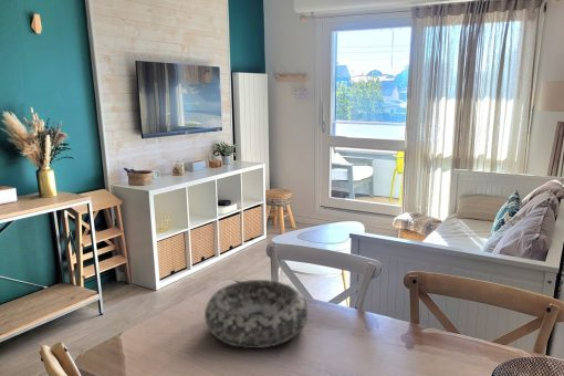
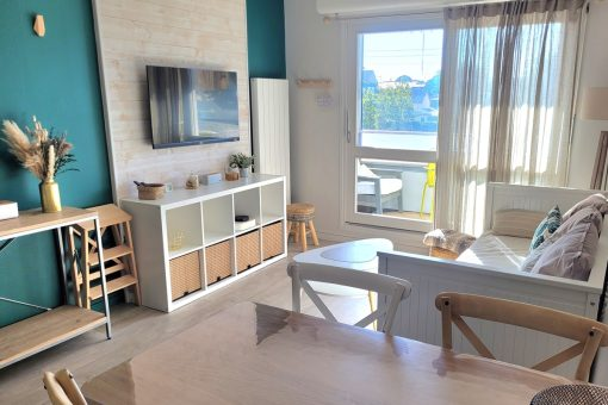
- decorative bowl (257, 311)
